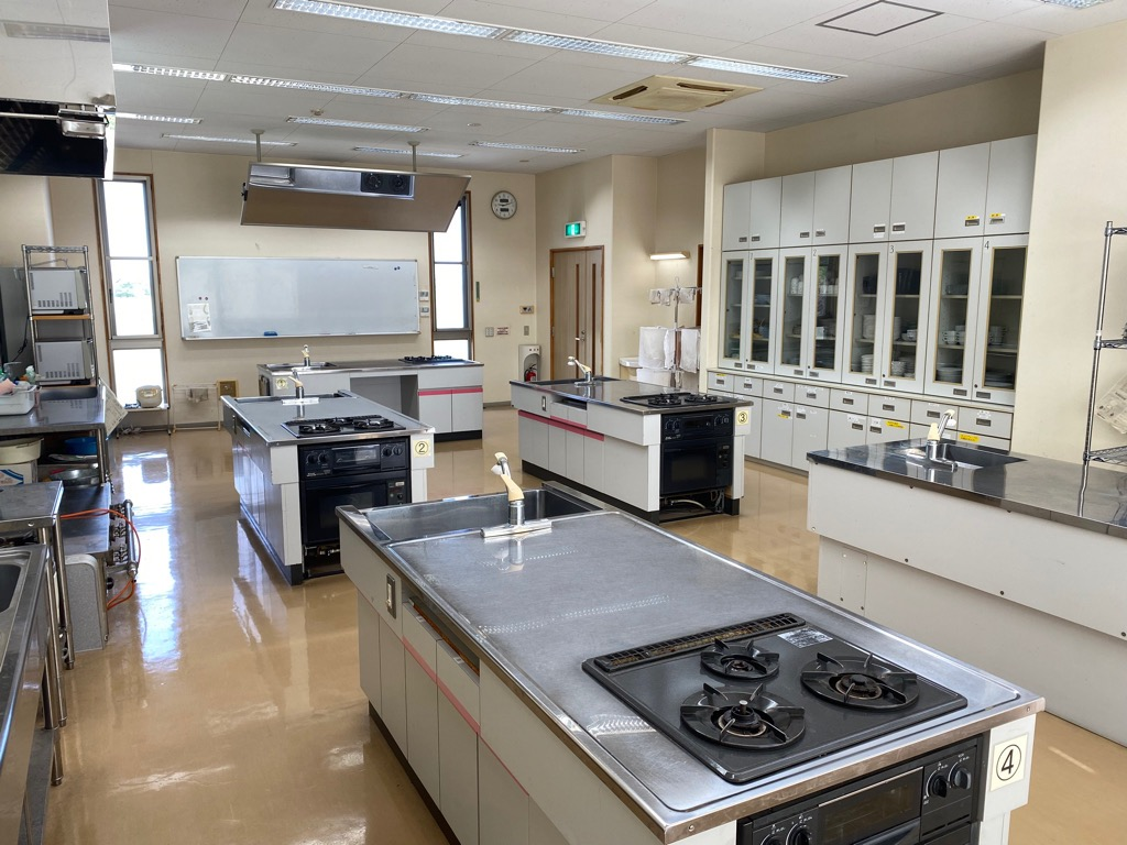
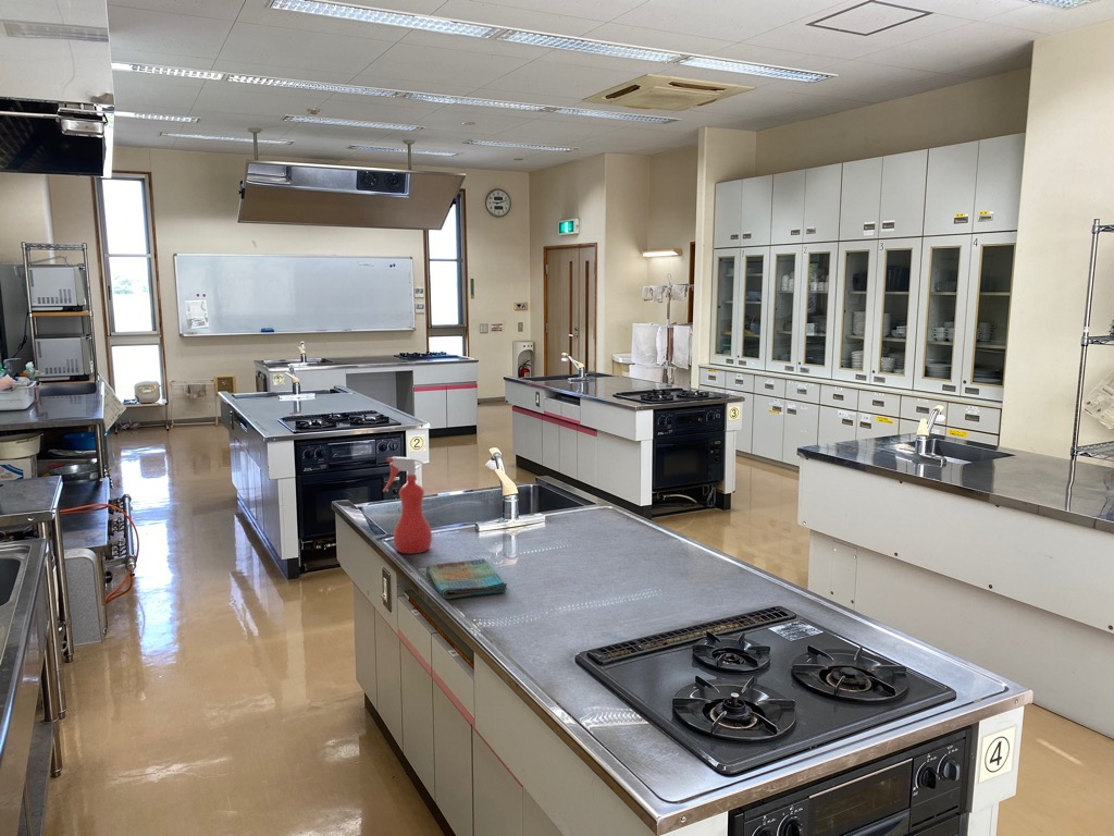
+ spray bottle (407, 503)
+ dish towel (465, 576)
